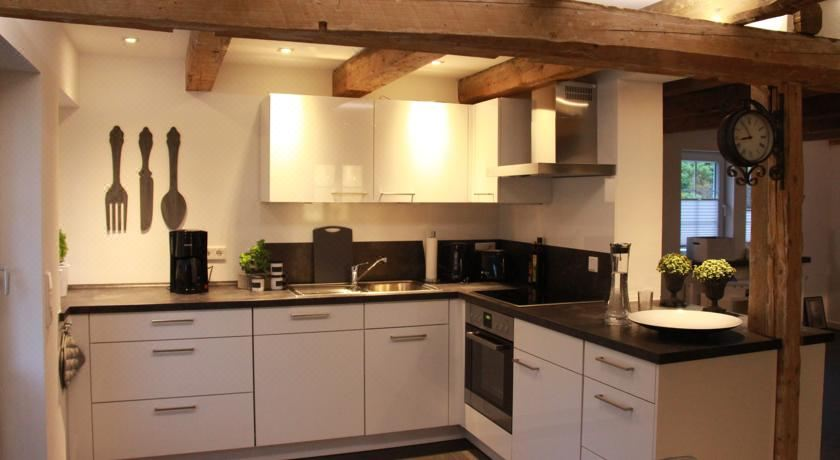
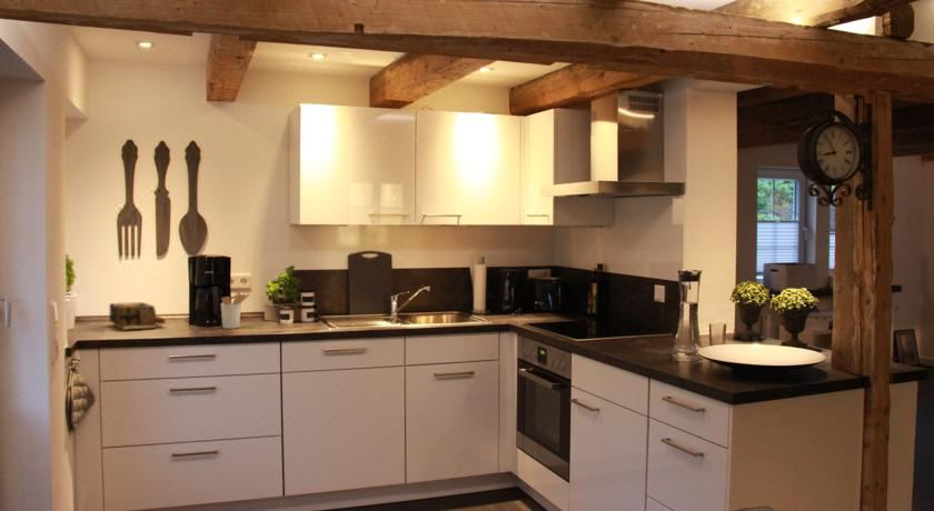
+ utensil holder (235, 309)
+ typewriter (137, 314)
